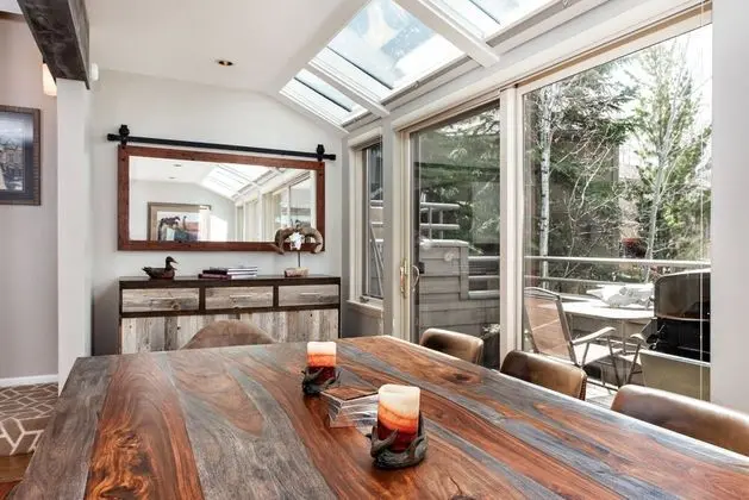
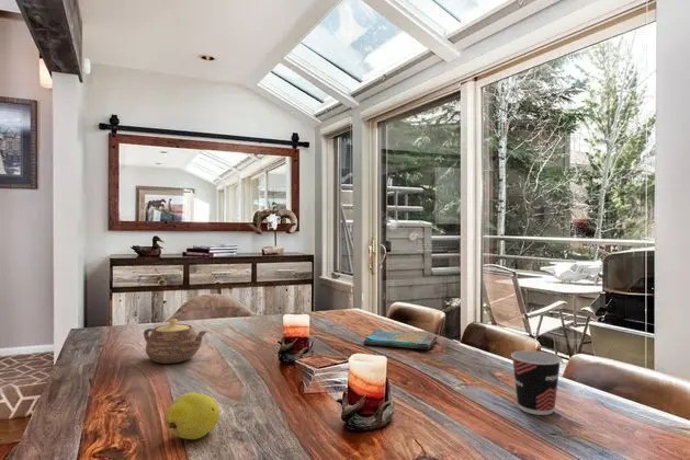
+ dish towel (400, 338)
+ cup (535, 382)
+ teapot (174, 340)
+ fruit (190, 415)
